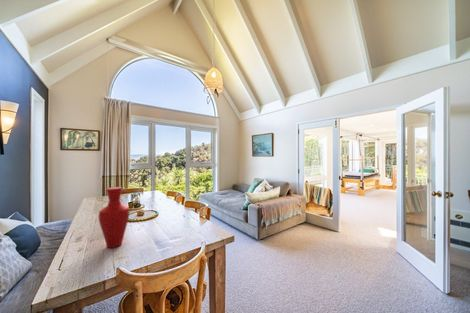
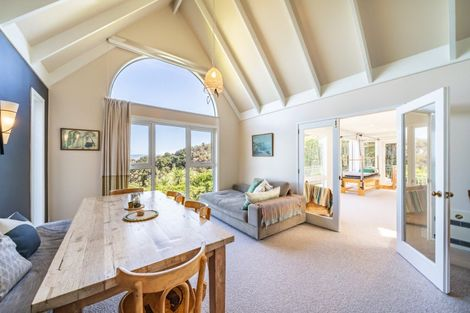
- vase (114, 216)
